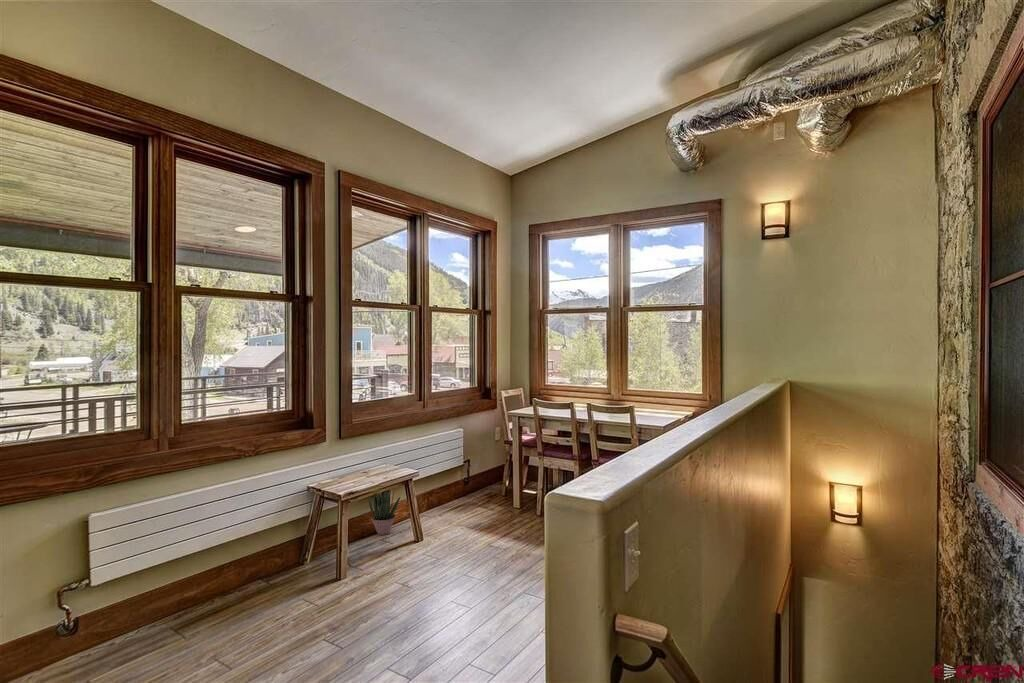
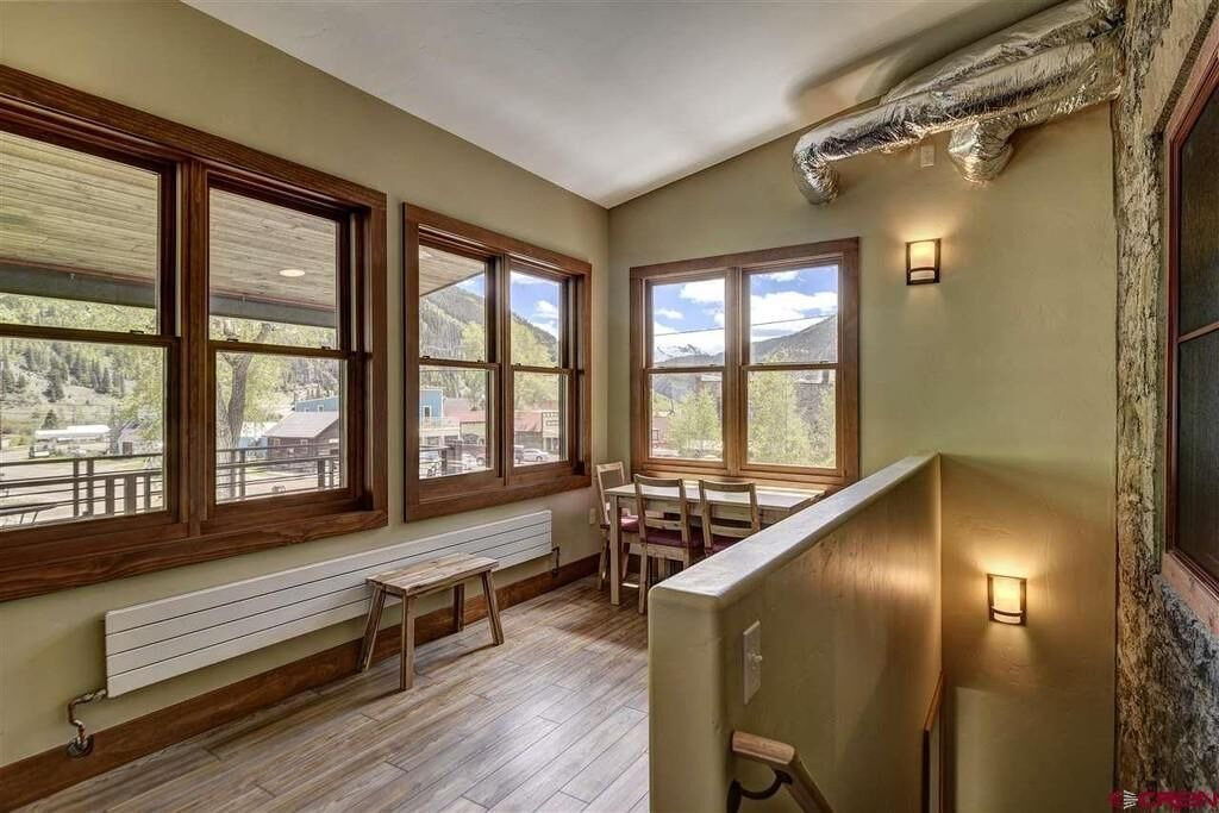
- potted plant (383, 509)
